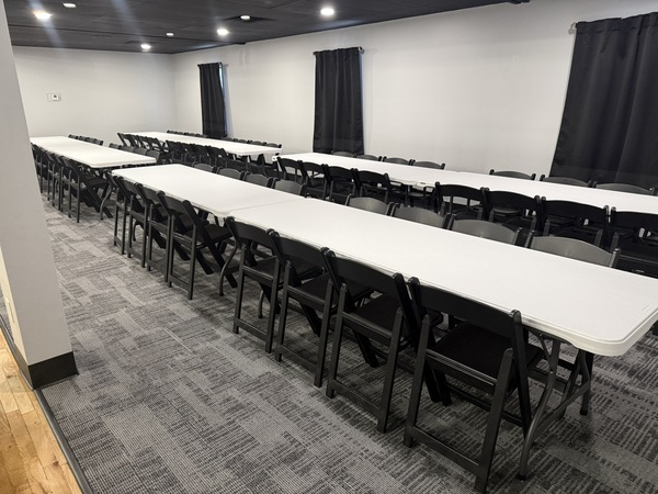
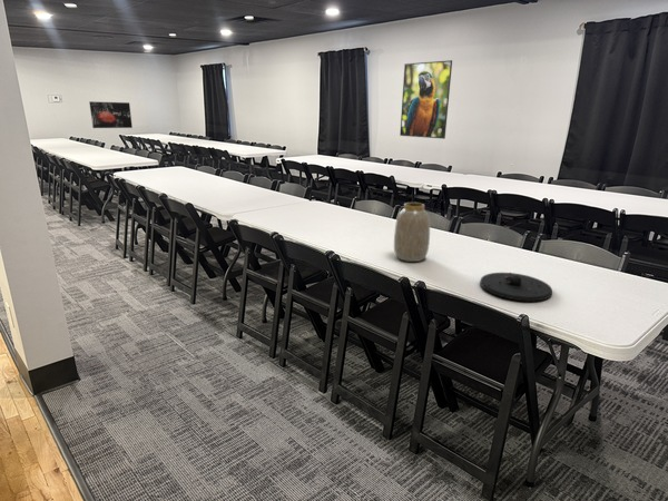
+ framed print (424, 100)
+ wall art (111, 115)
+ plate (515, 281)
+ vase (412, 230)
